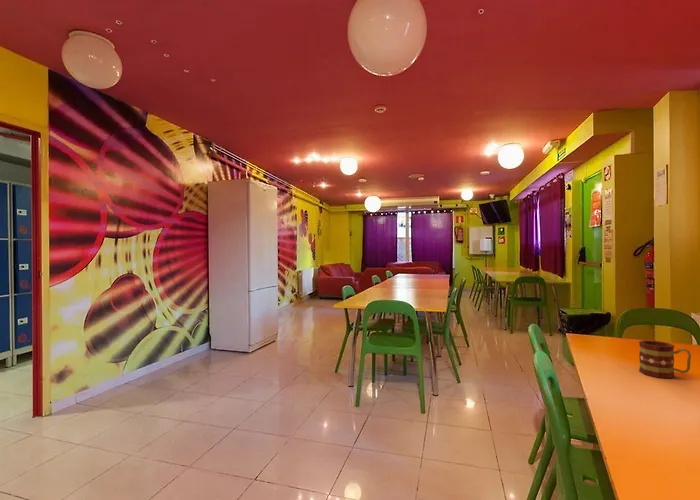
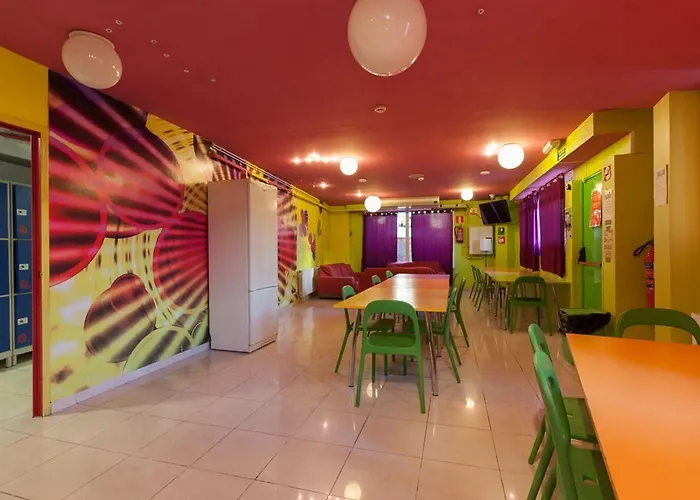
- mug (664, 359)
